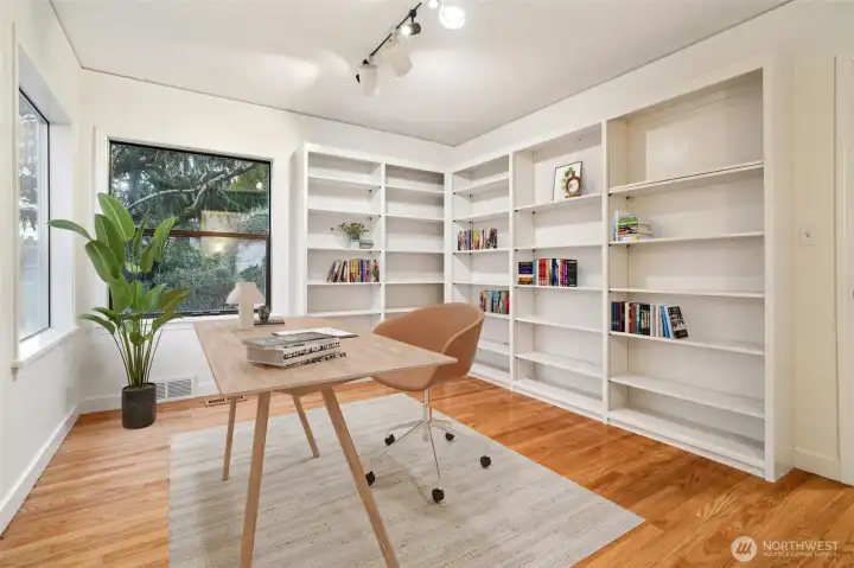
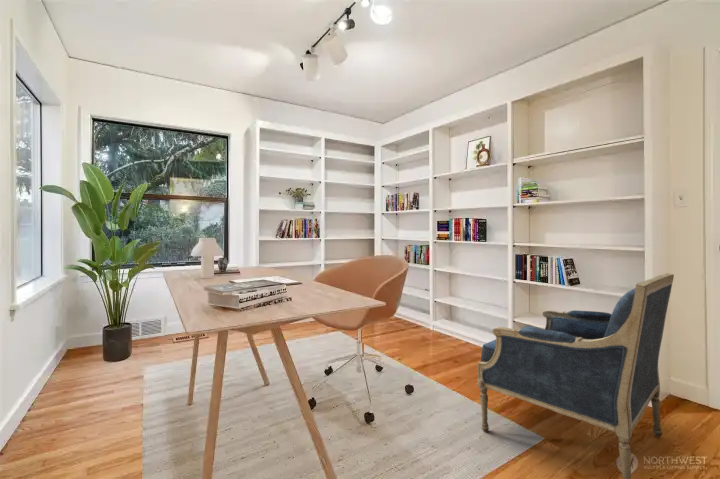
+ armchair (570, 353)
